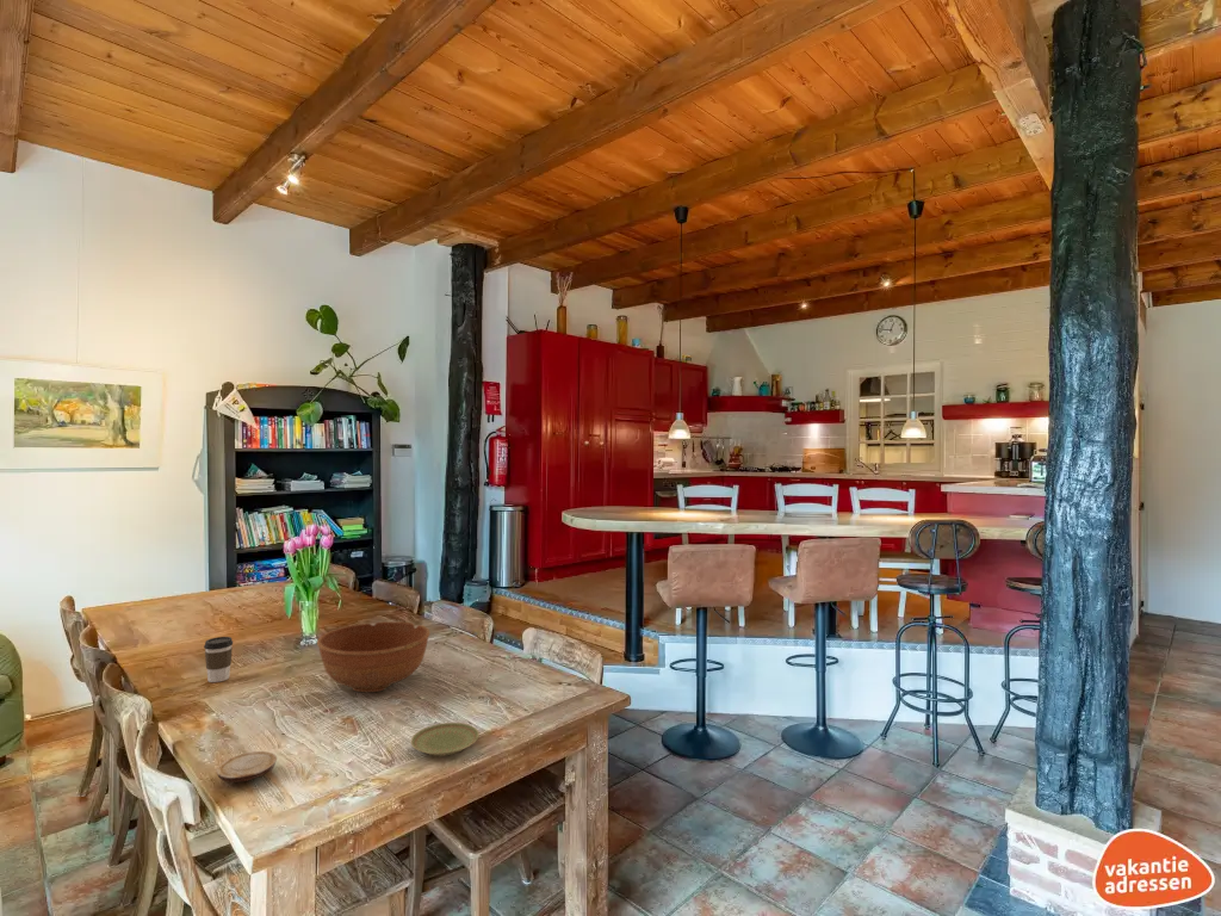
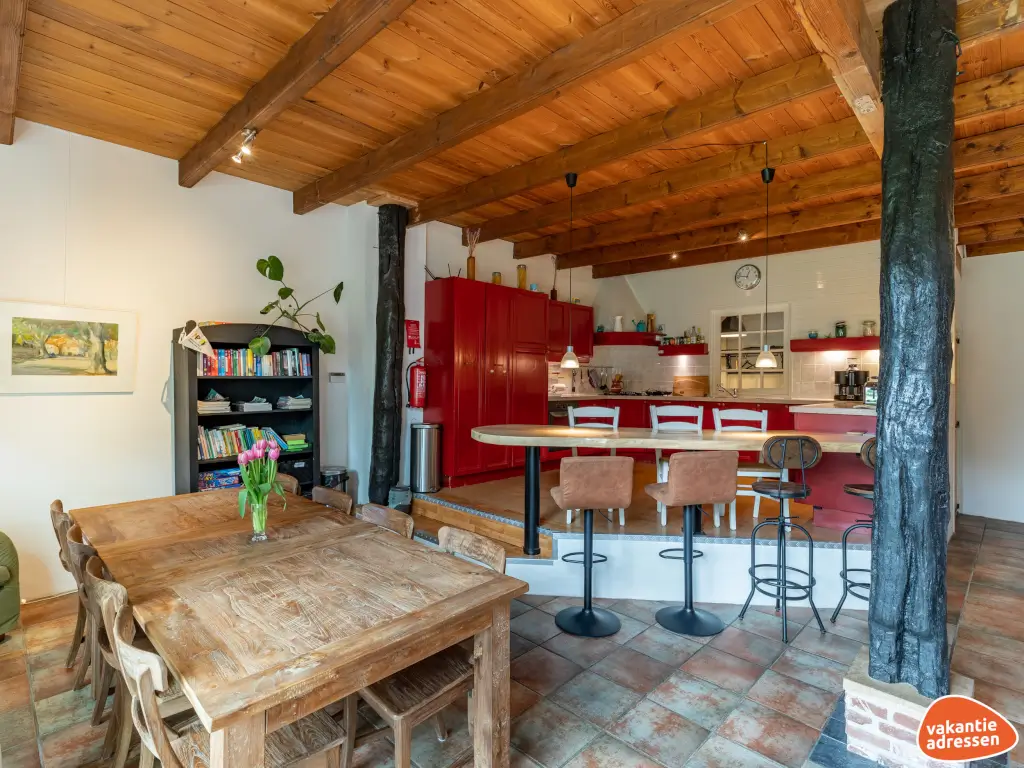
- plate (445, 741)
- wood slice (247, 768)
- coffee cup (218, 658)
- bowl (374, 658)
